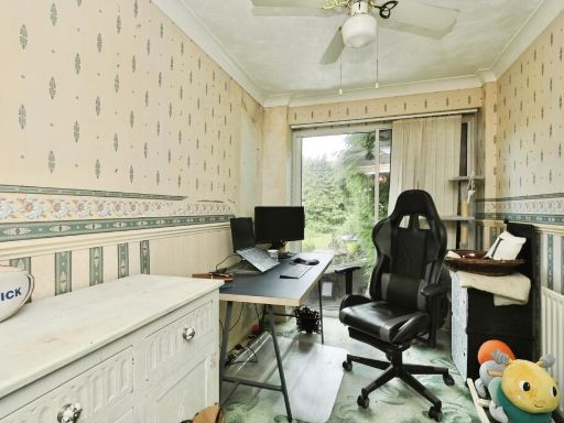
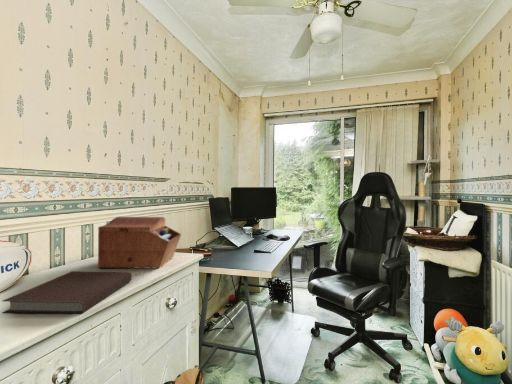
+ notebook (76, 289)
+ sewing box (142, 240)
